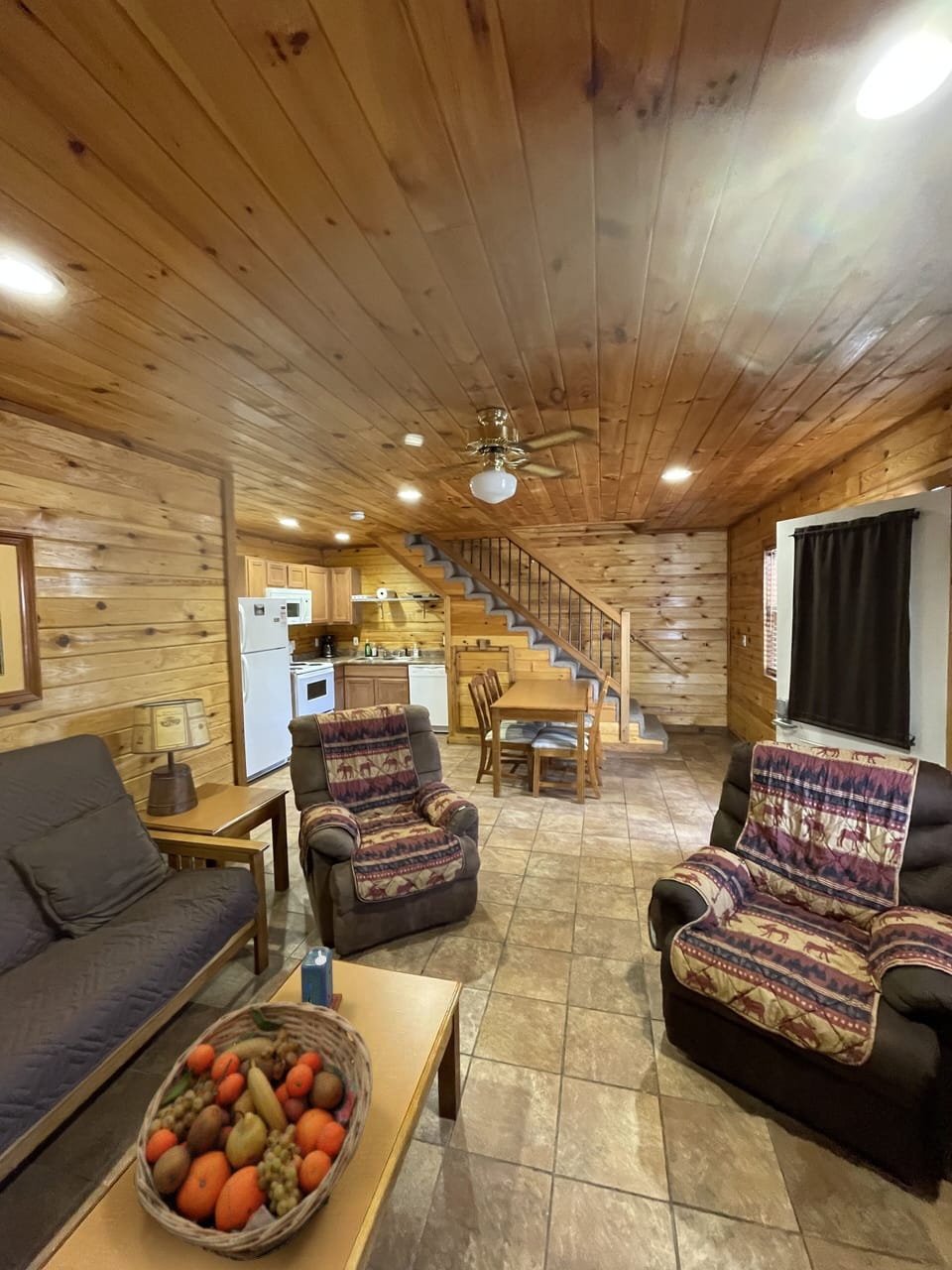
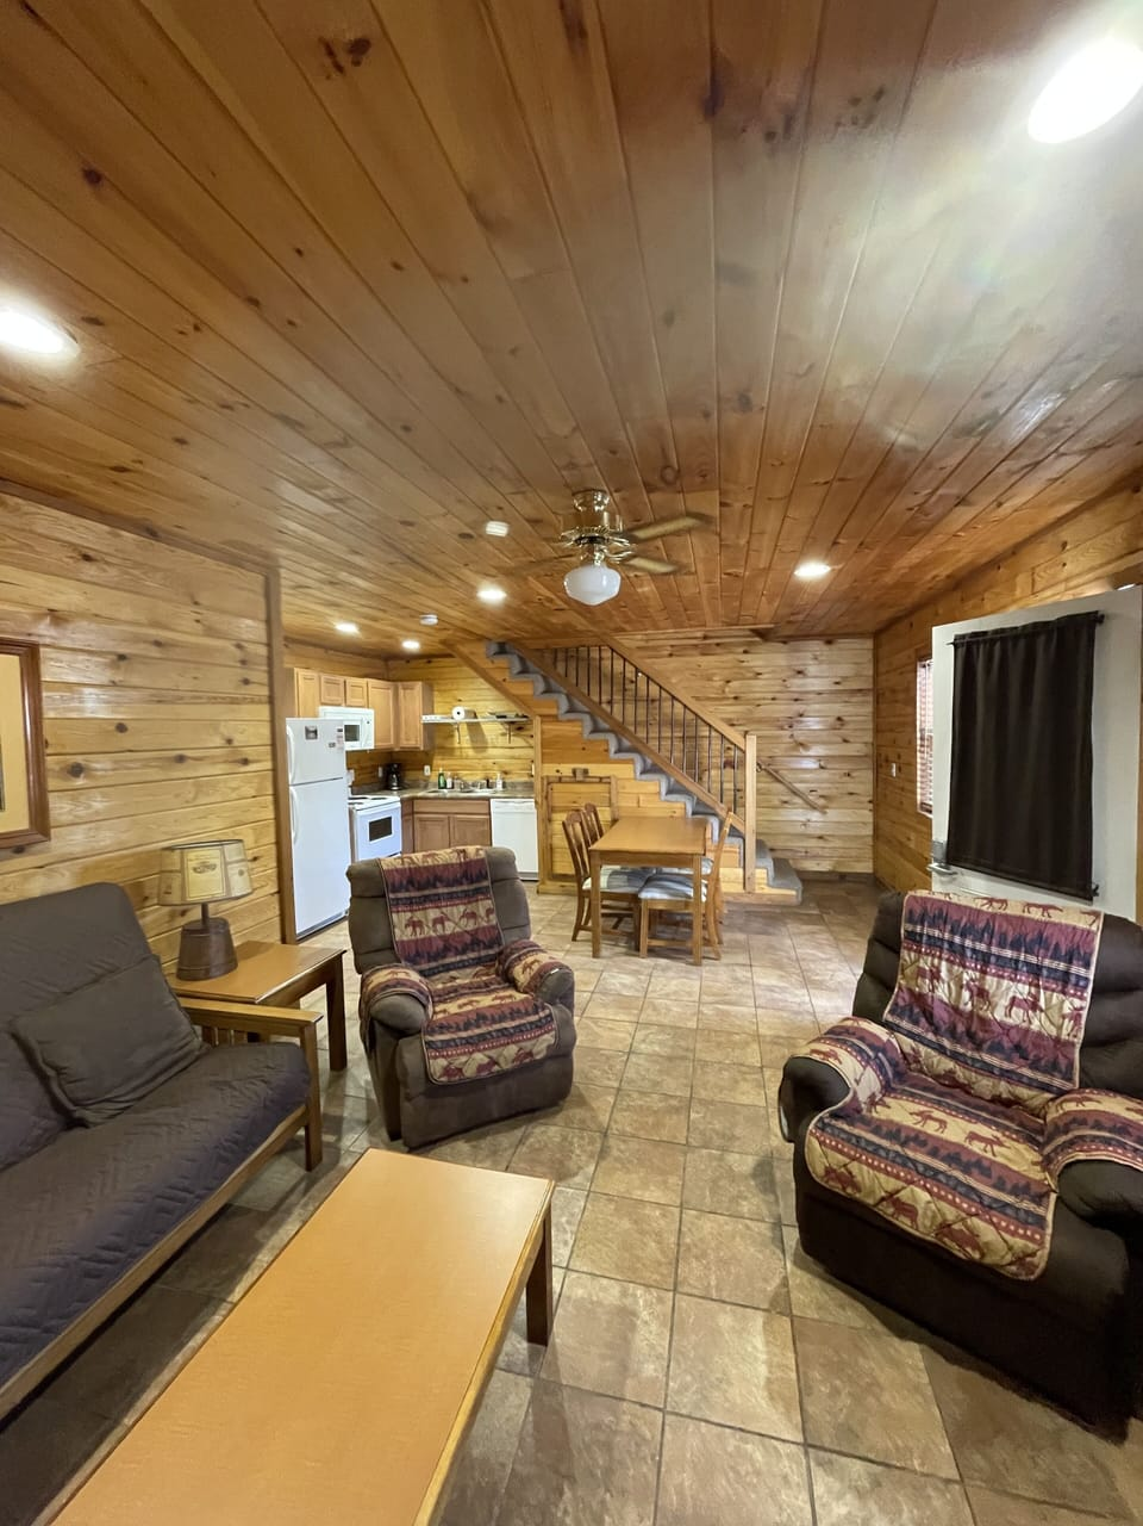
- fruit basket (260, 1116)
- candle (318, 978)
